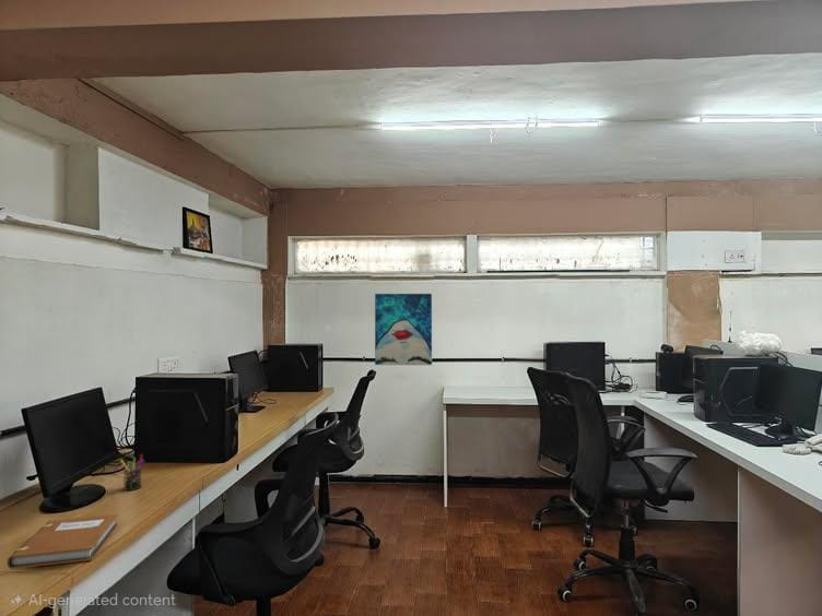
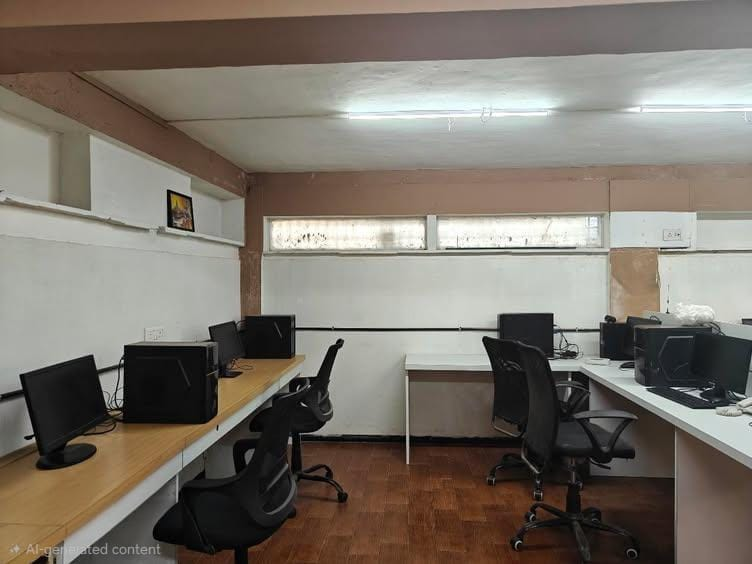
- wall art (403, 329)
- pen holder (133, 471)
- notebook (68, 538)
